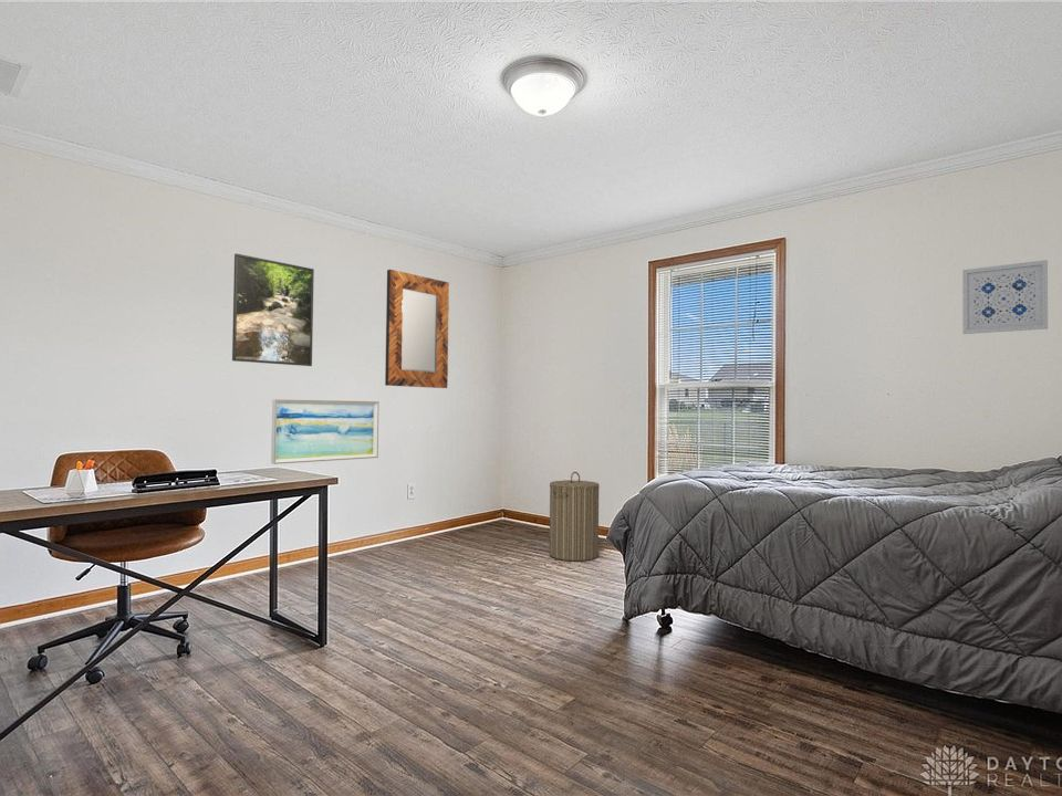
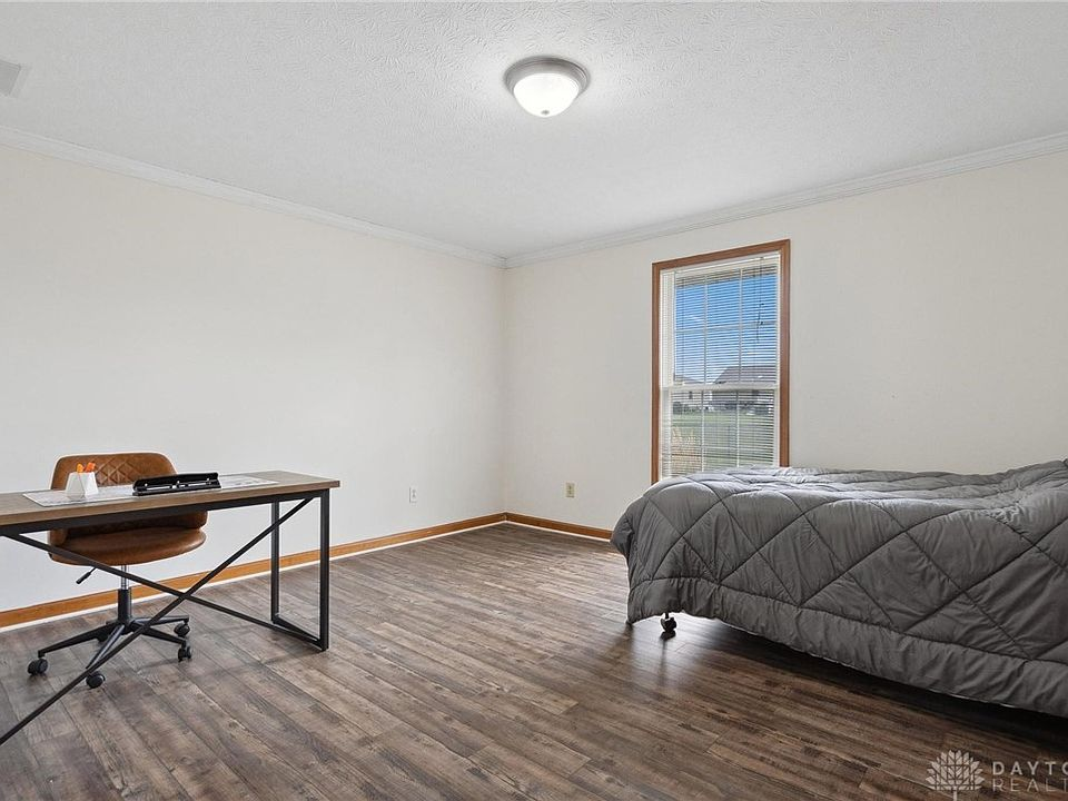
- wall art (1003, 297)
- home mirror (418, 331)
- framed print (274, 312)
- wall art (329, 430)
- laundry hamper (573, 513)
